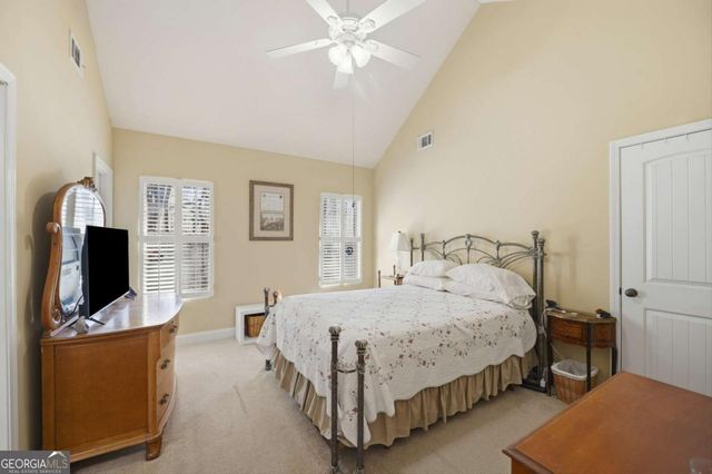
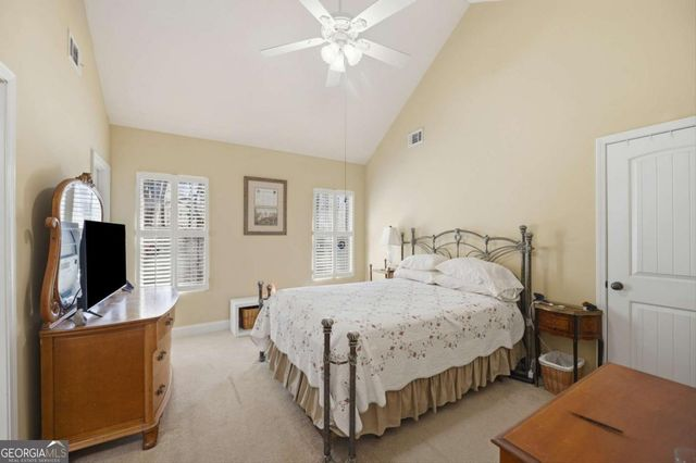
+ pen (594, 421)
